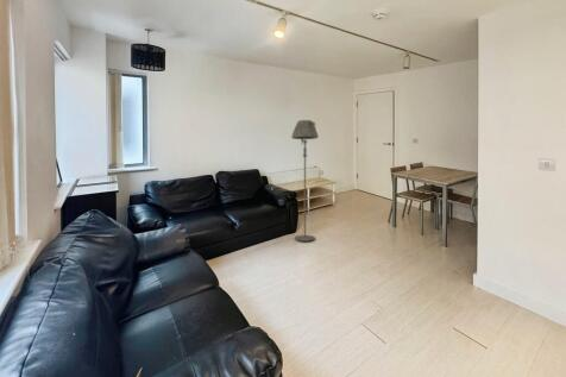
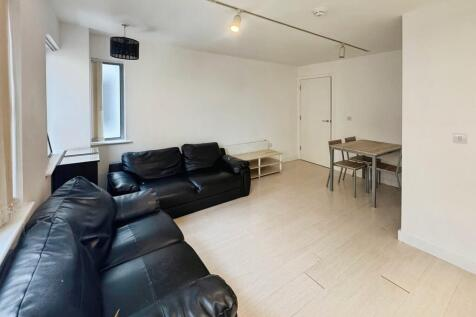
- floor lamp (304, 180)
